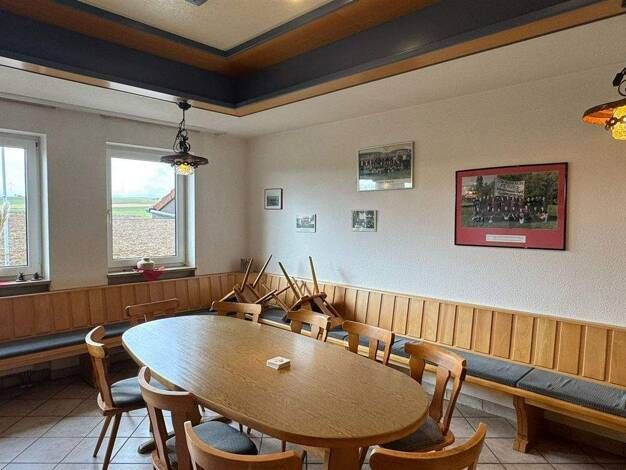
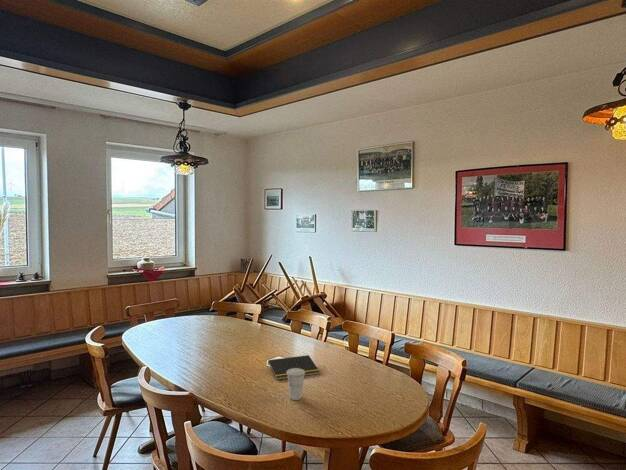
+ notepad (293, 366)
+ cup (295, 384)
